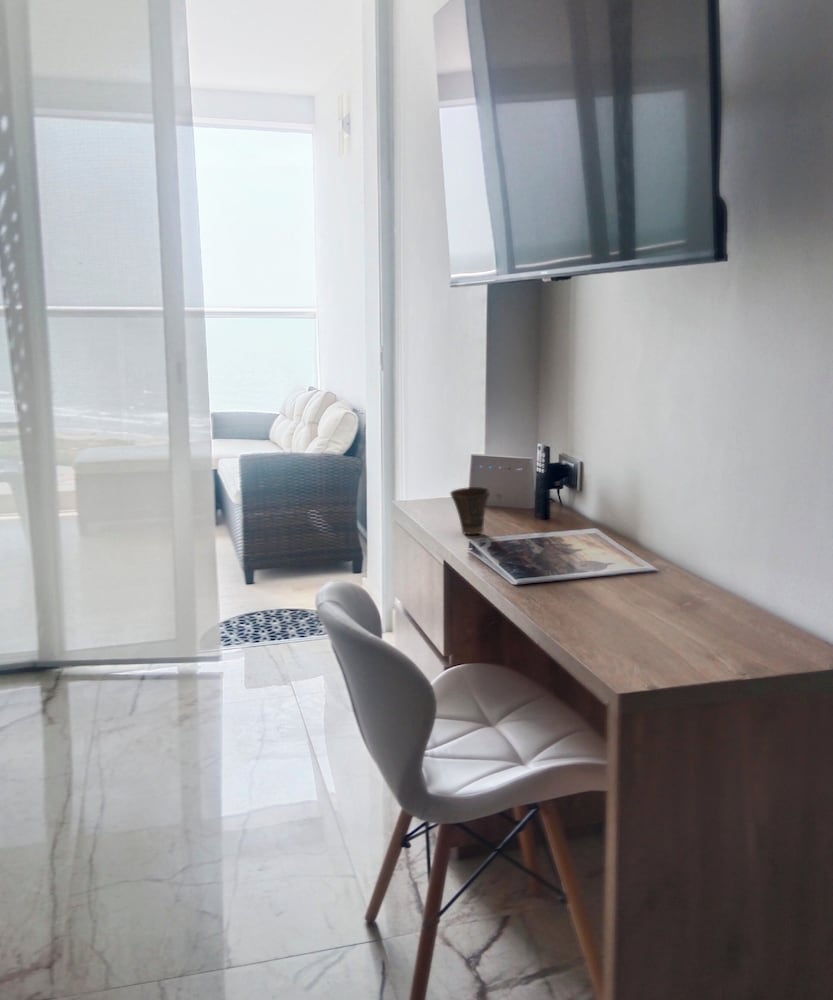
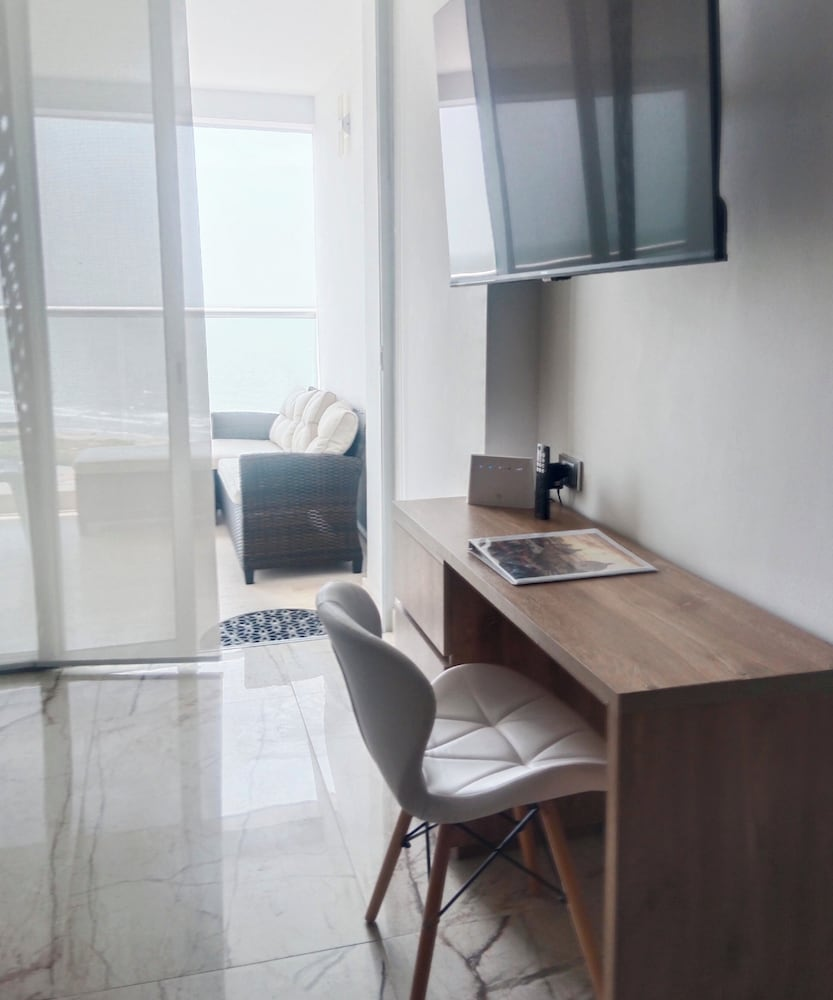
- cup (470, 511)
